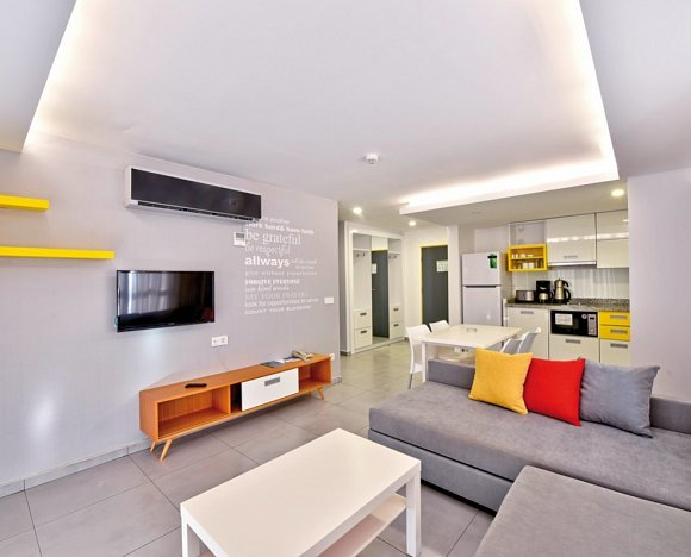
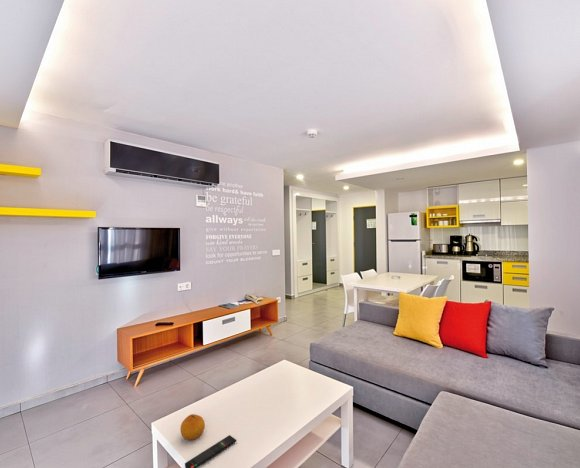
+ fruit (192, 425)
+ remote control (211, 452)
